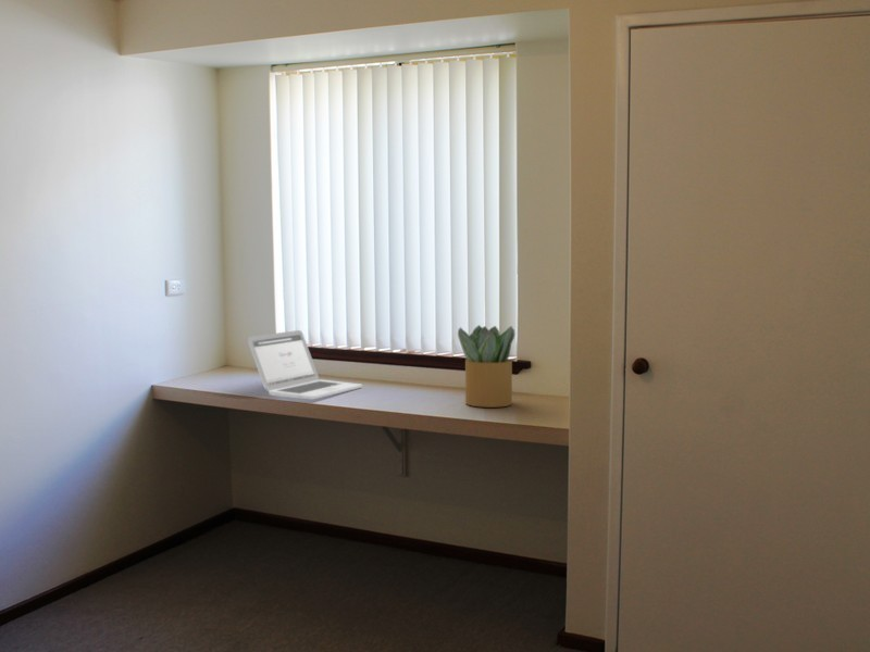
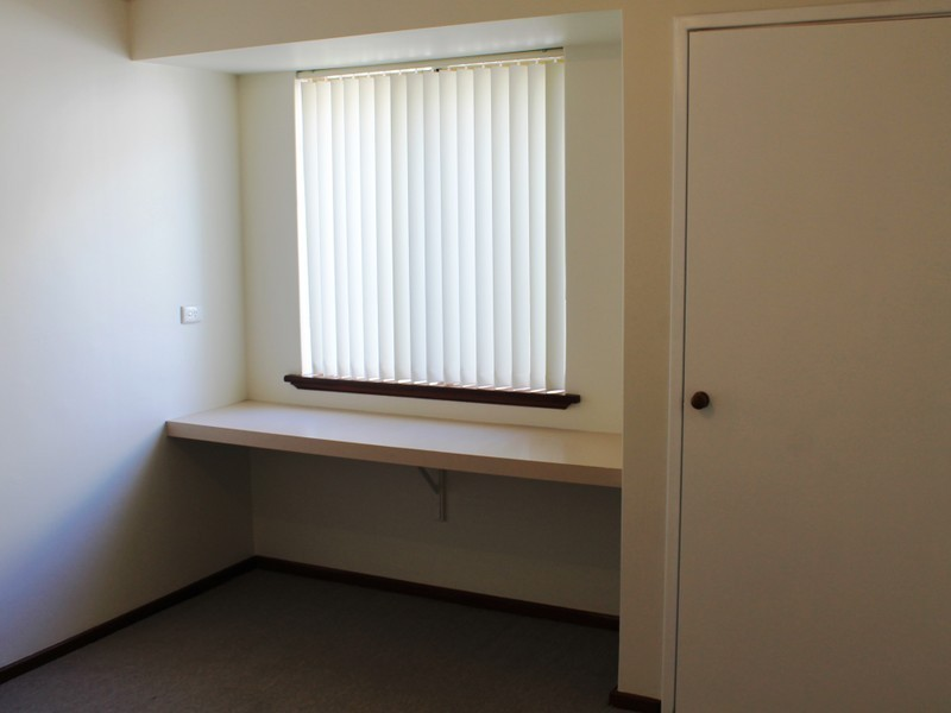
- laptop (307, 363)
- potted plant (485, 364)
